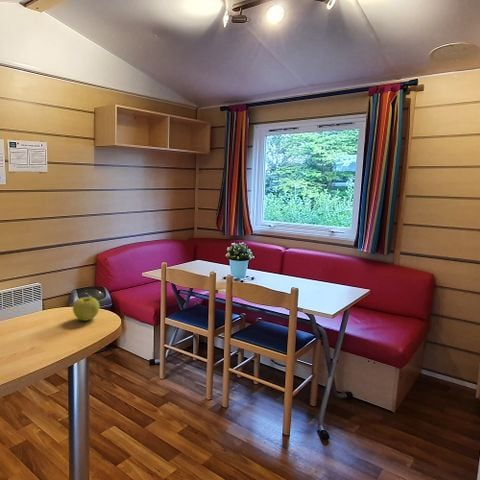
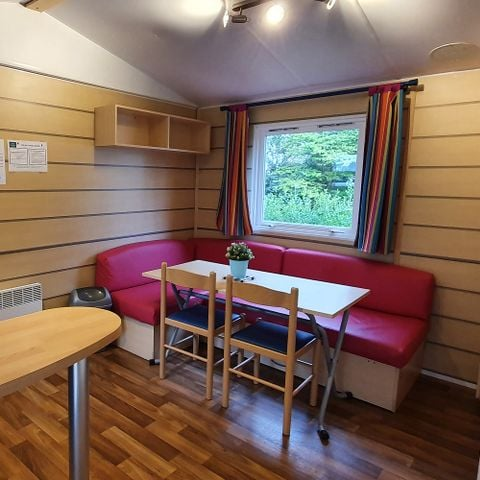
- apple (86, 308)
